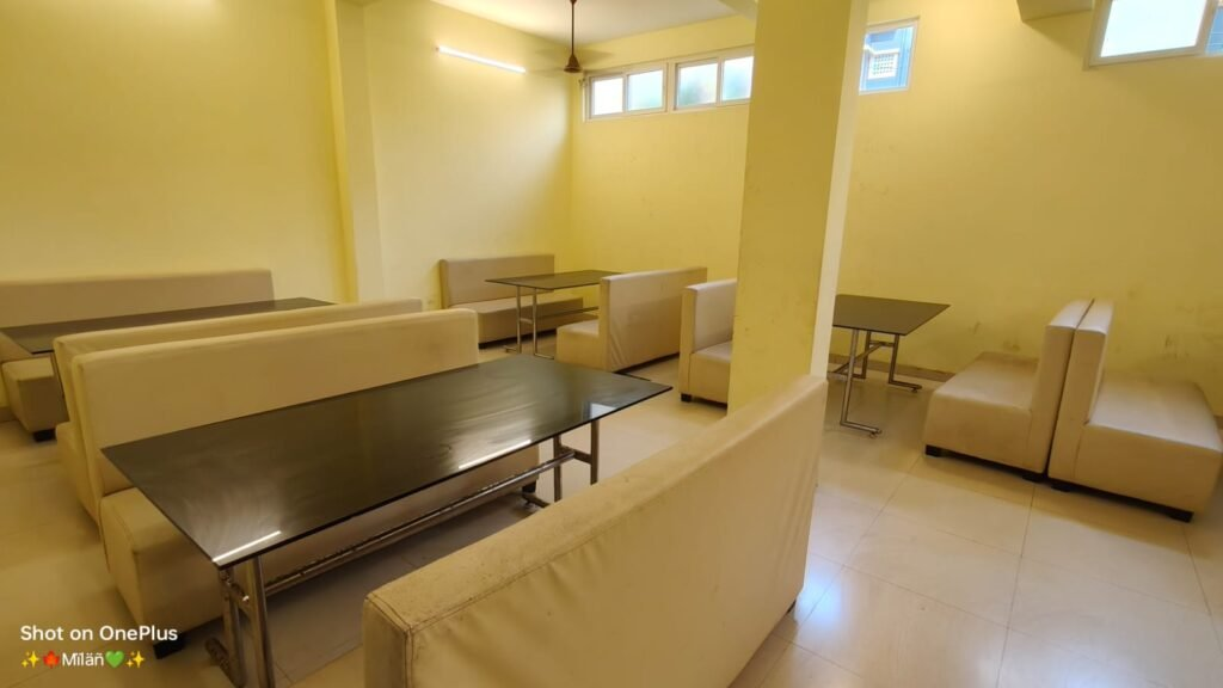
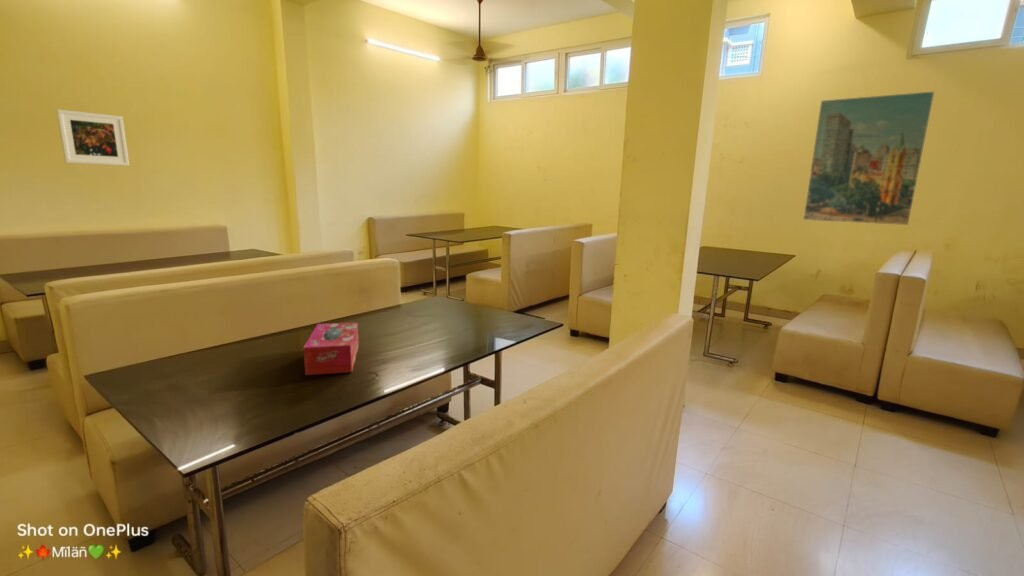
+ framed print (863, 161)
+ tissue box (333, 346)
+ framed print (94, 139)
